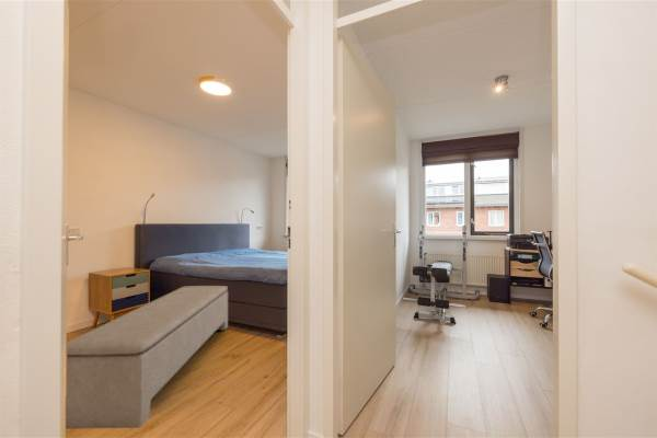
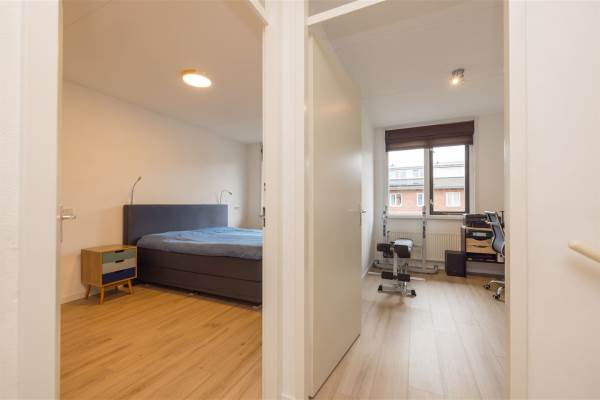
- bench (169, 333)
